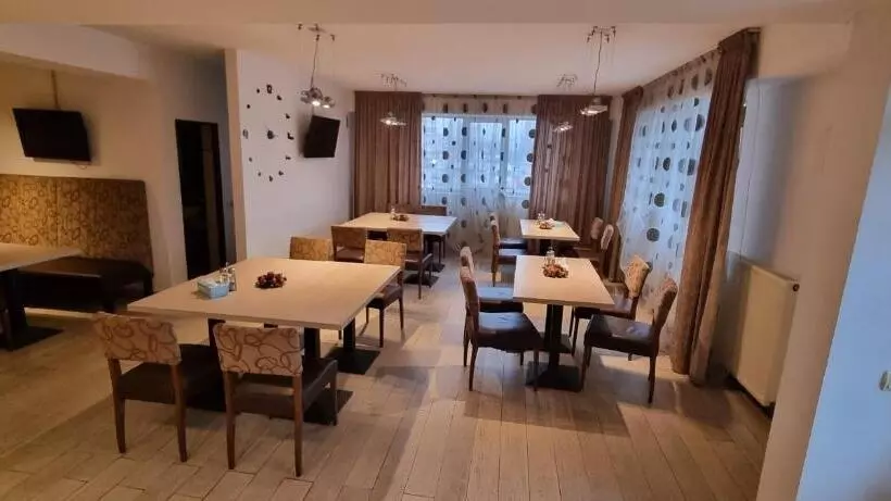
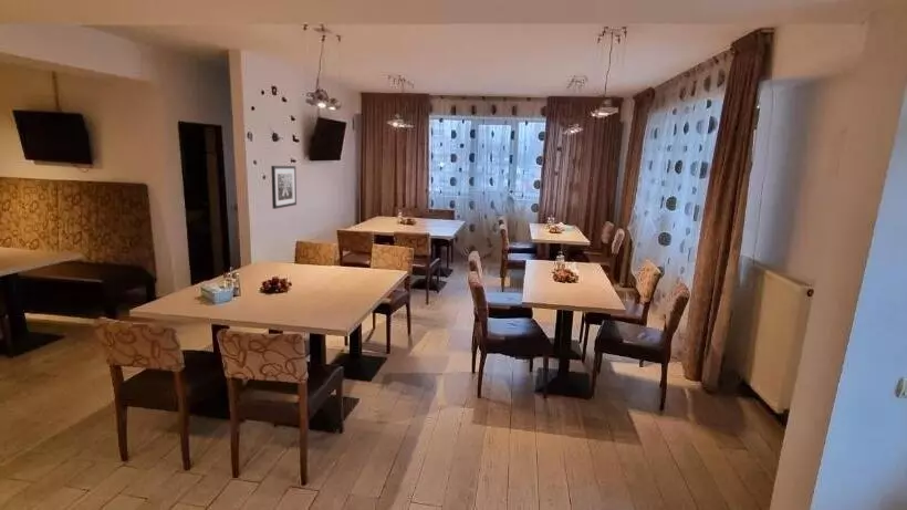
+ wall art (284, 186)
